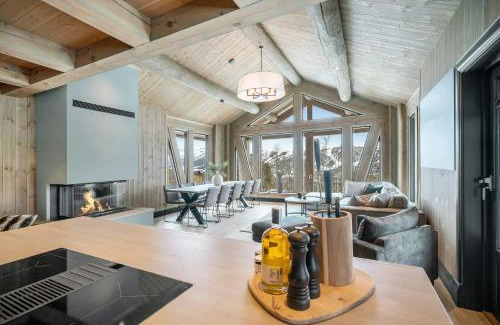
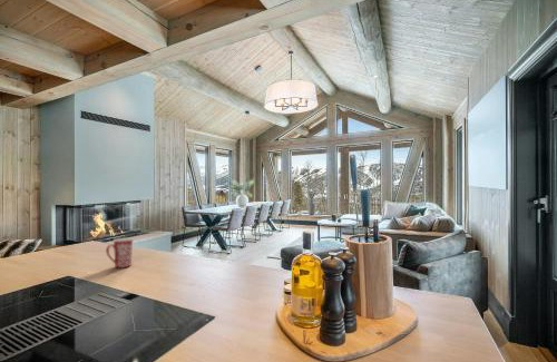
+ mug (119, 253)
